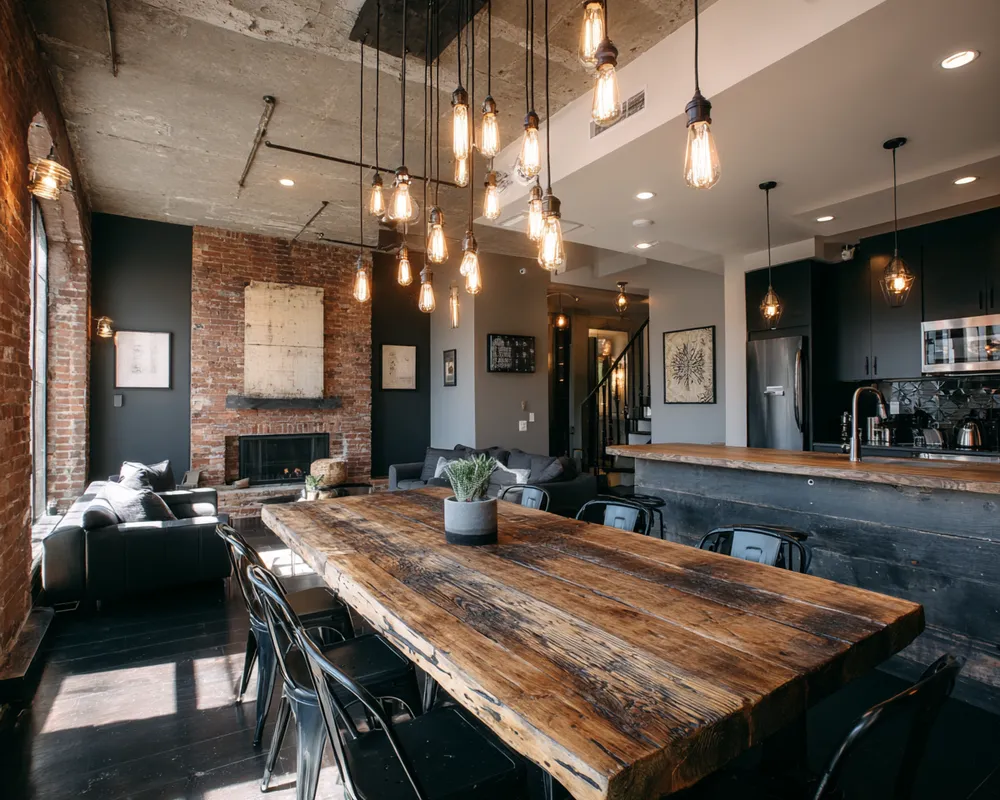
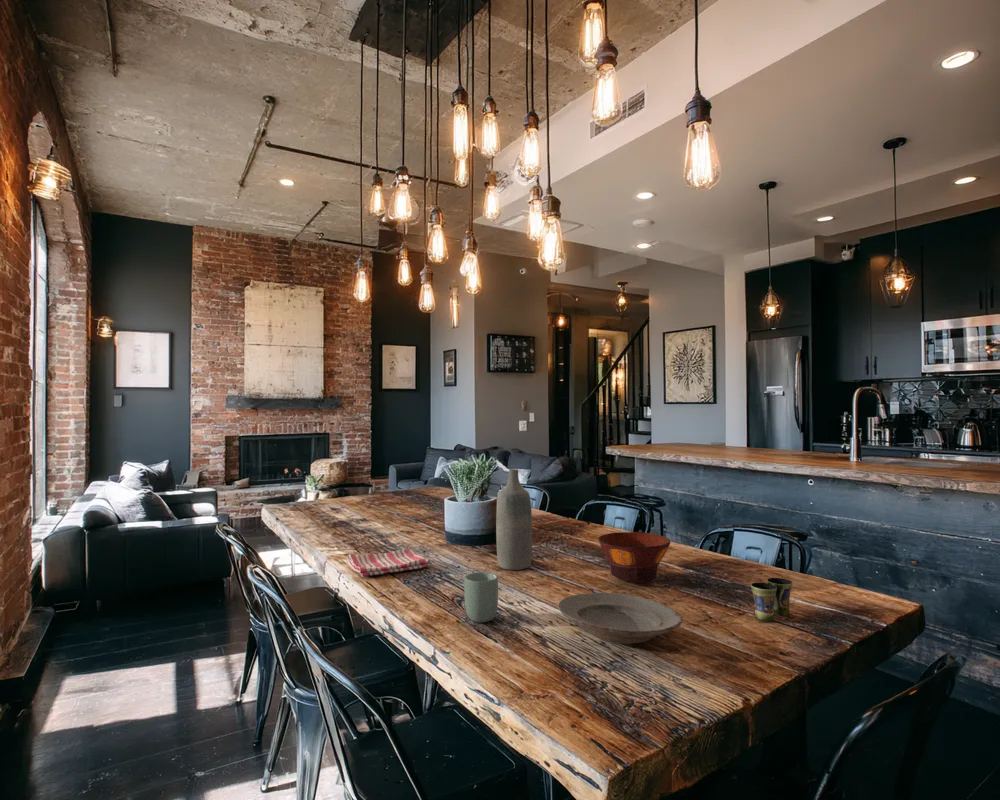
+ plate (619, 620)
+ bottle (514, 517)
+ cup (481, 598)
+ cup (772, 599)
+ dish towel (389, 560)
+ bowl (634, 559)
